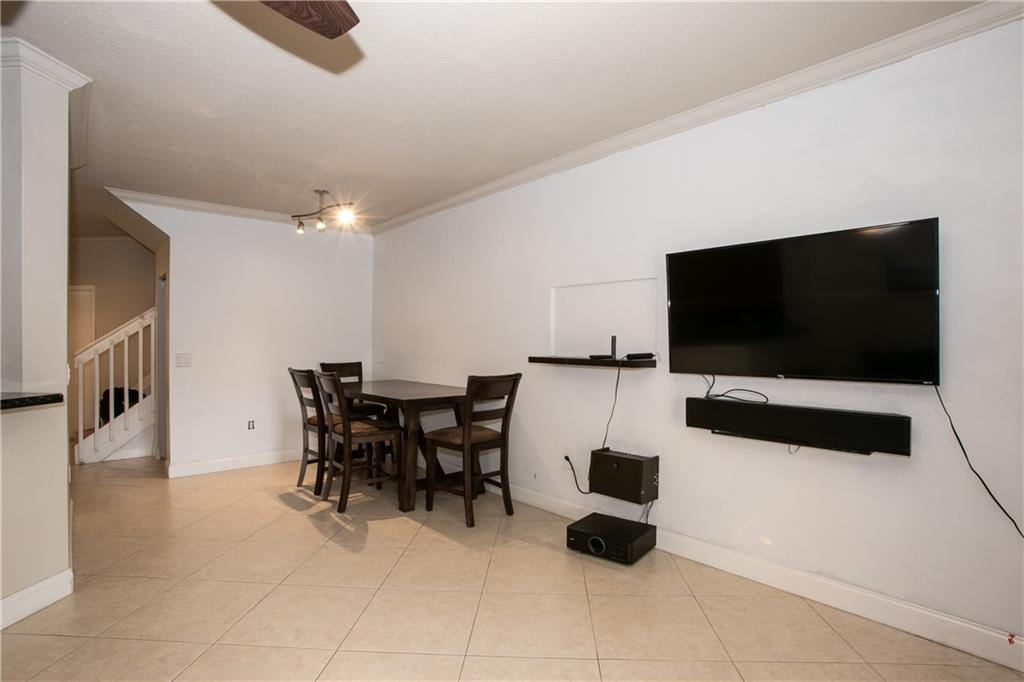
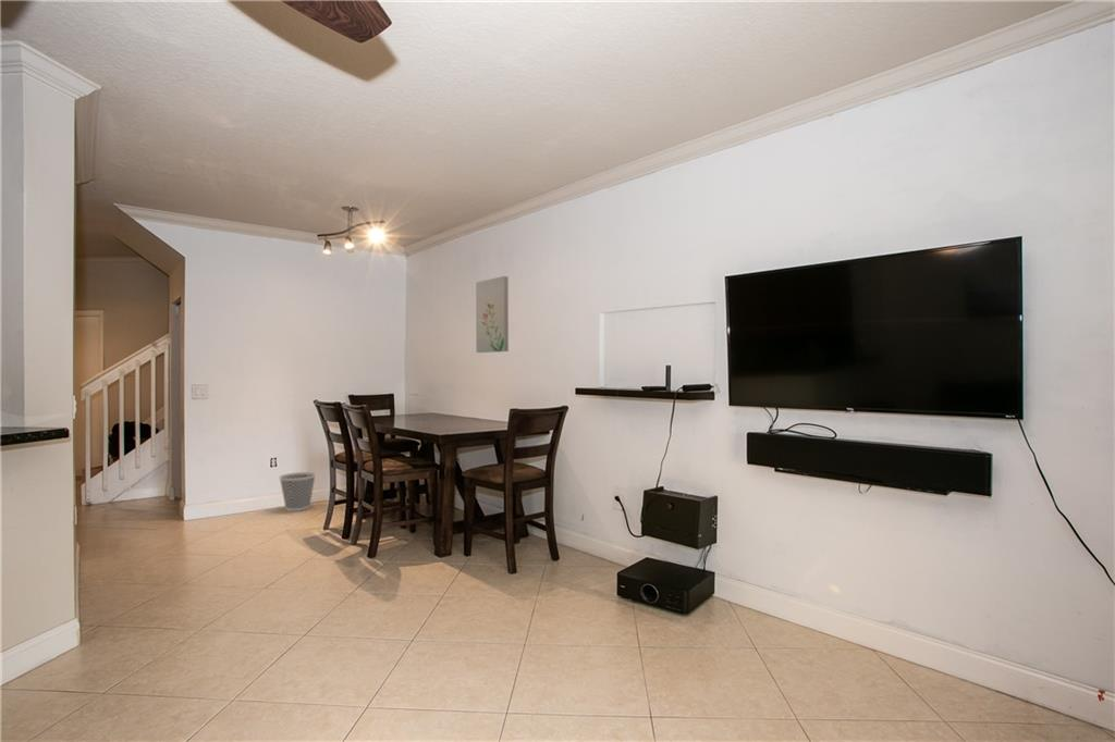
+ wall art (491, 316)
+ wastebasket (297, 492)
